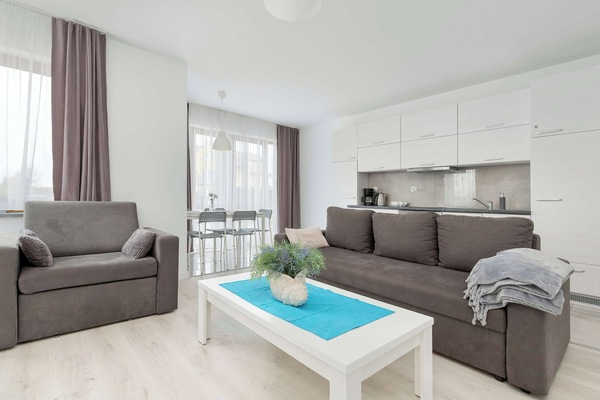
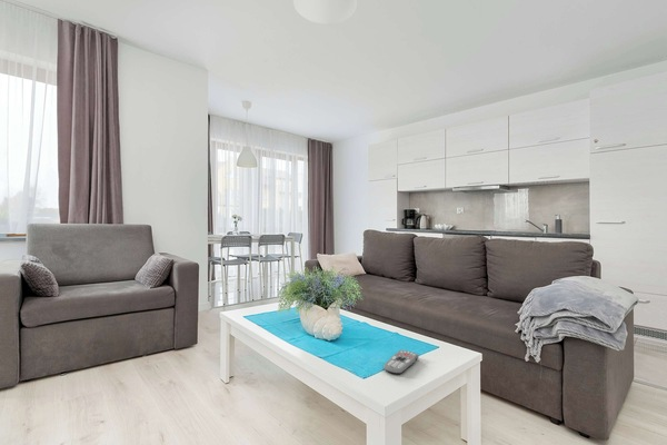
+ remote control (400, 362)
